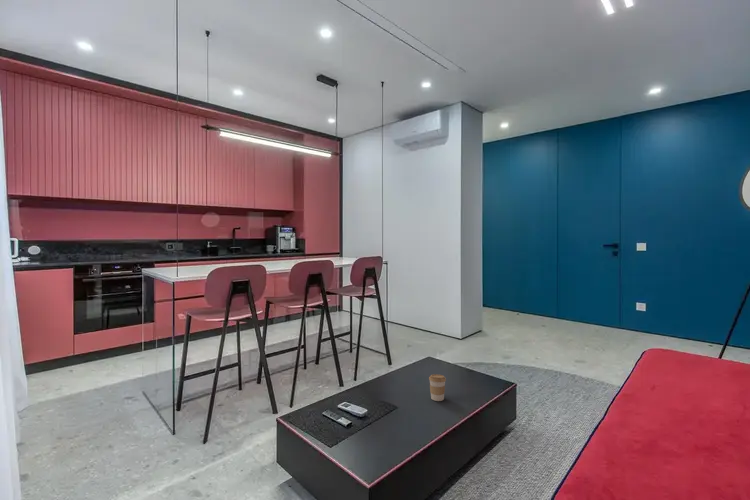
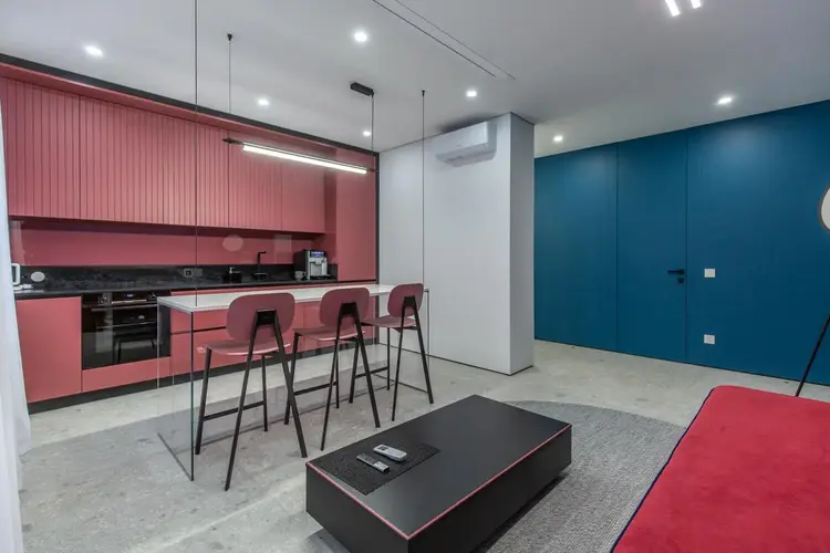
- coffee cup (437, 386)
